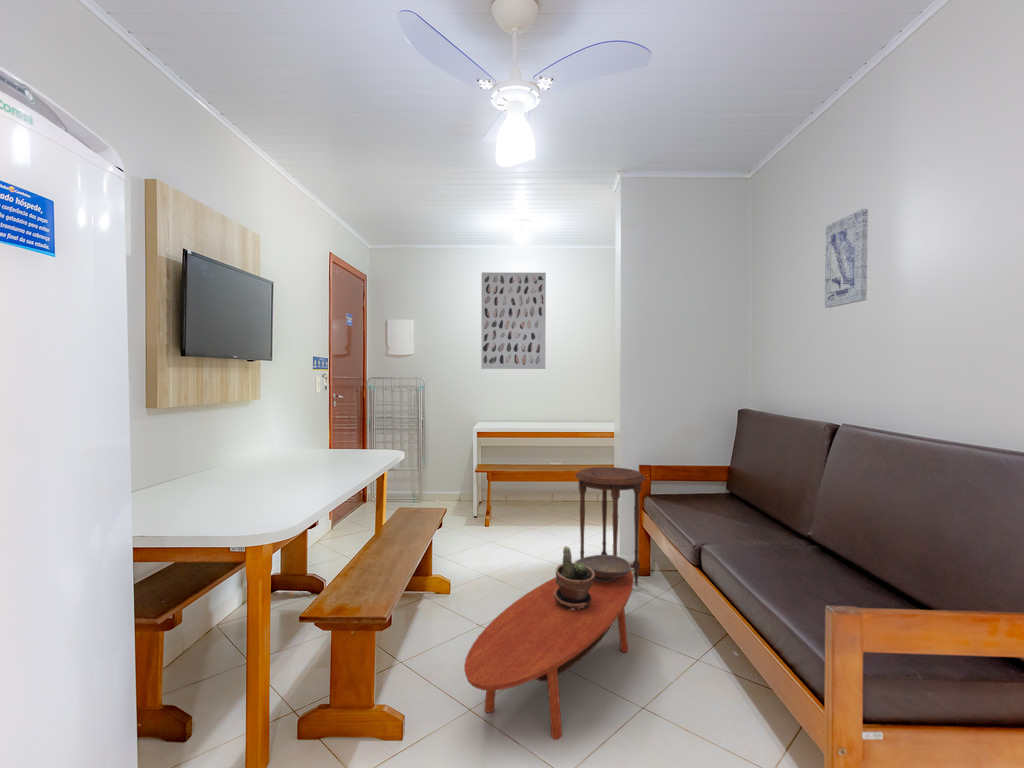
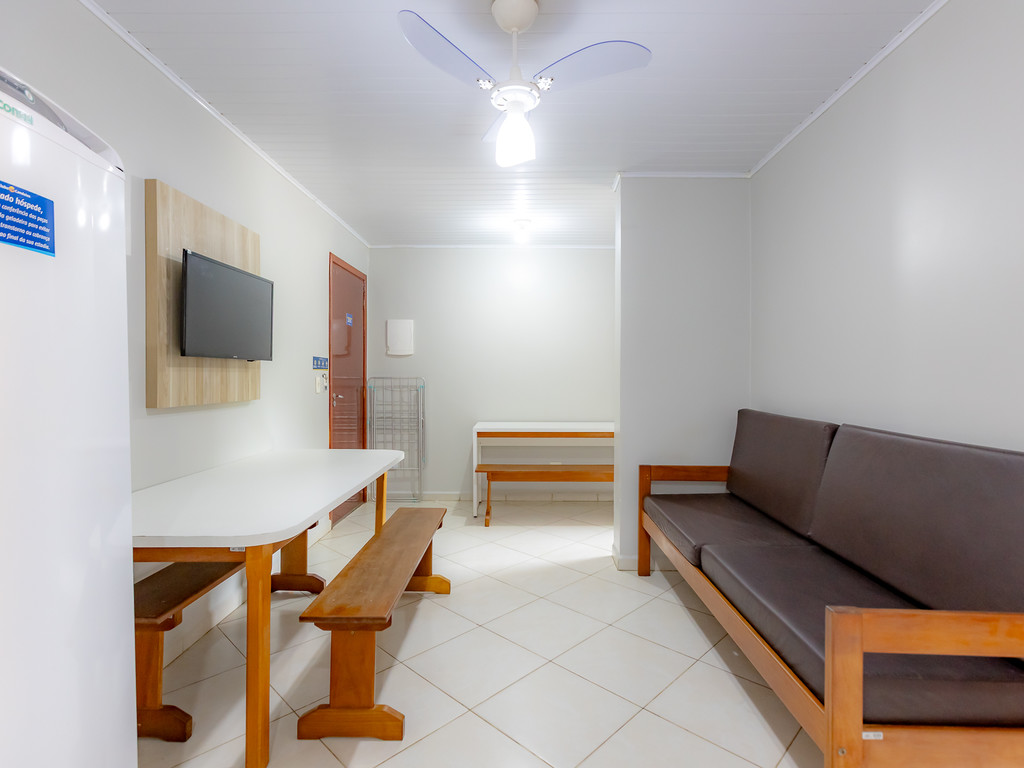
- side table (613, 529)
- wall art (513, 320)
- coffee table (563, 642)
- wall art (845, 261)
- potted plant (573, 573)
- decorative bowl (602, 568)
